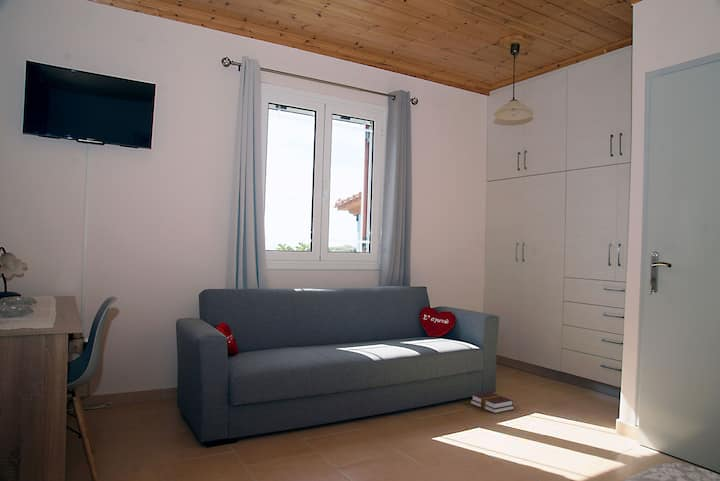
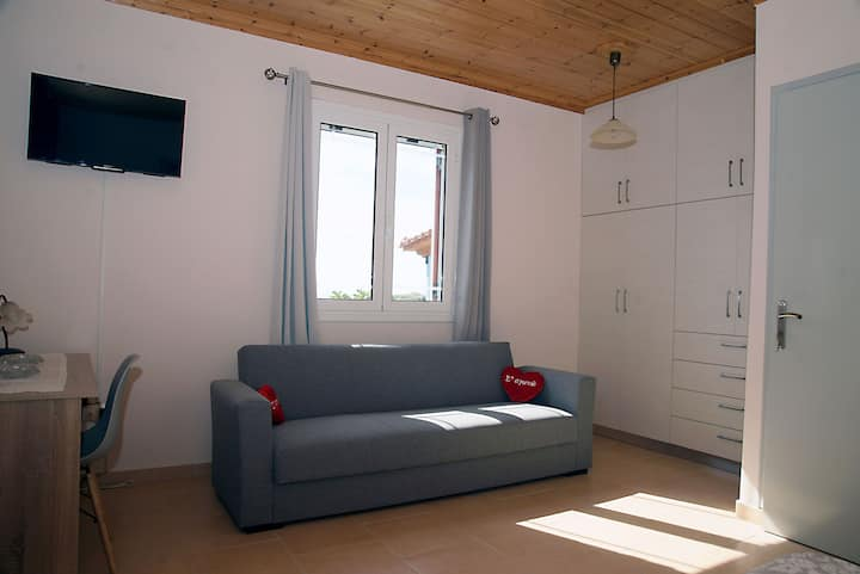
- hardback book (492, 401)
